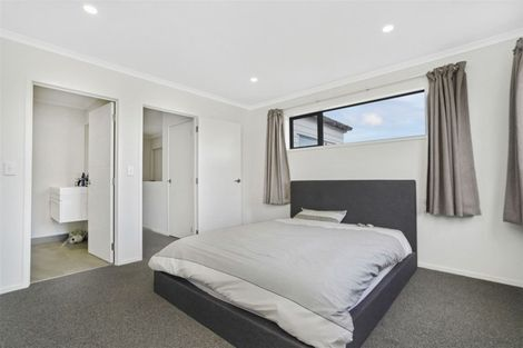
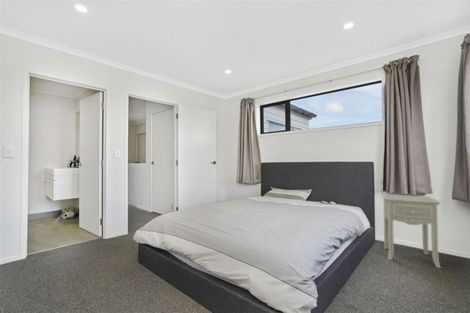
+ nightstand (409, 224)
